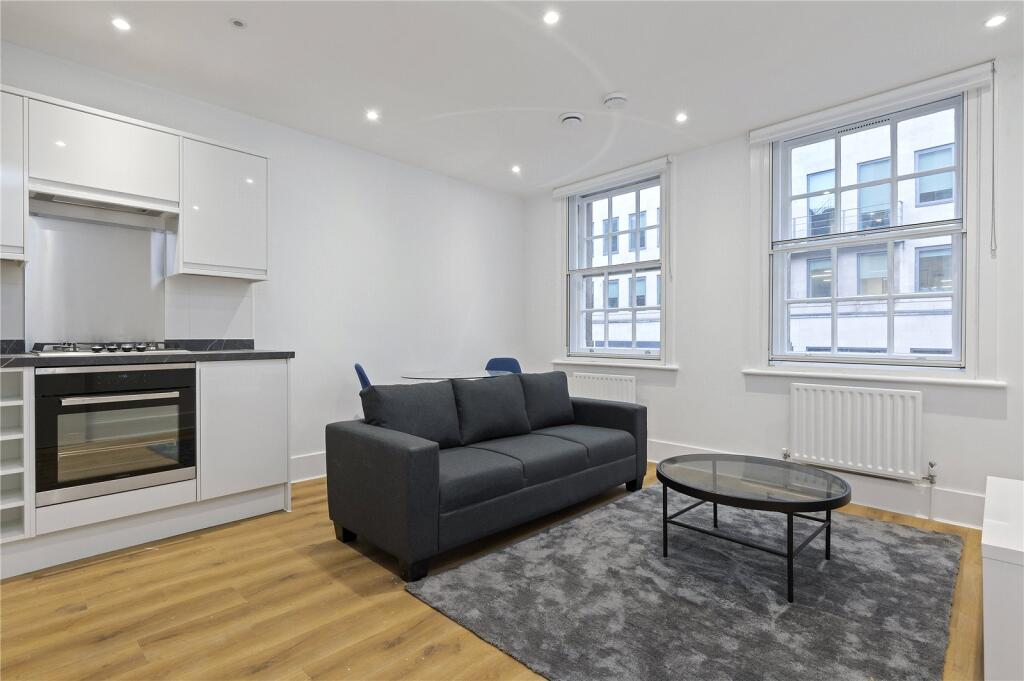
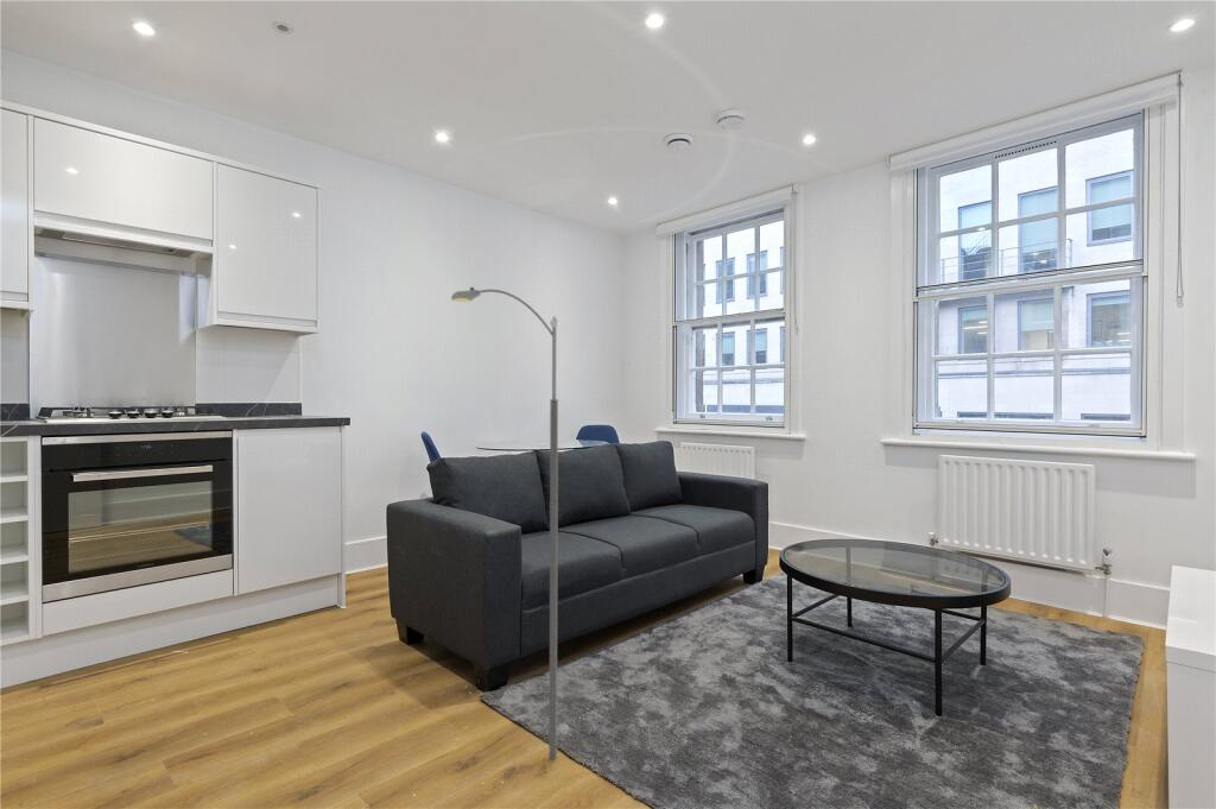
+ street lamp (550, 508)
